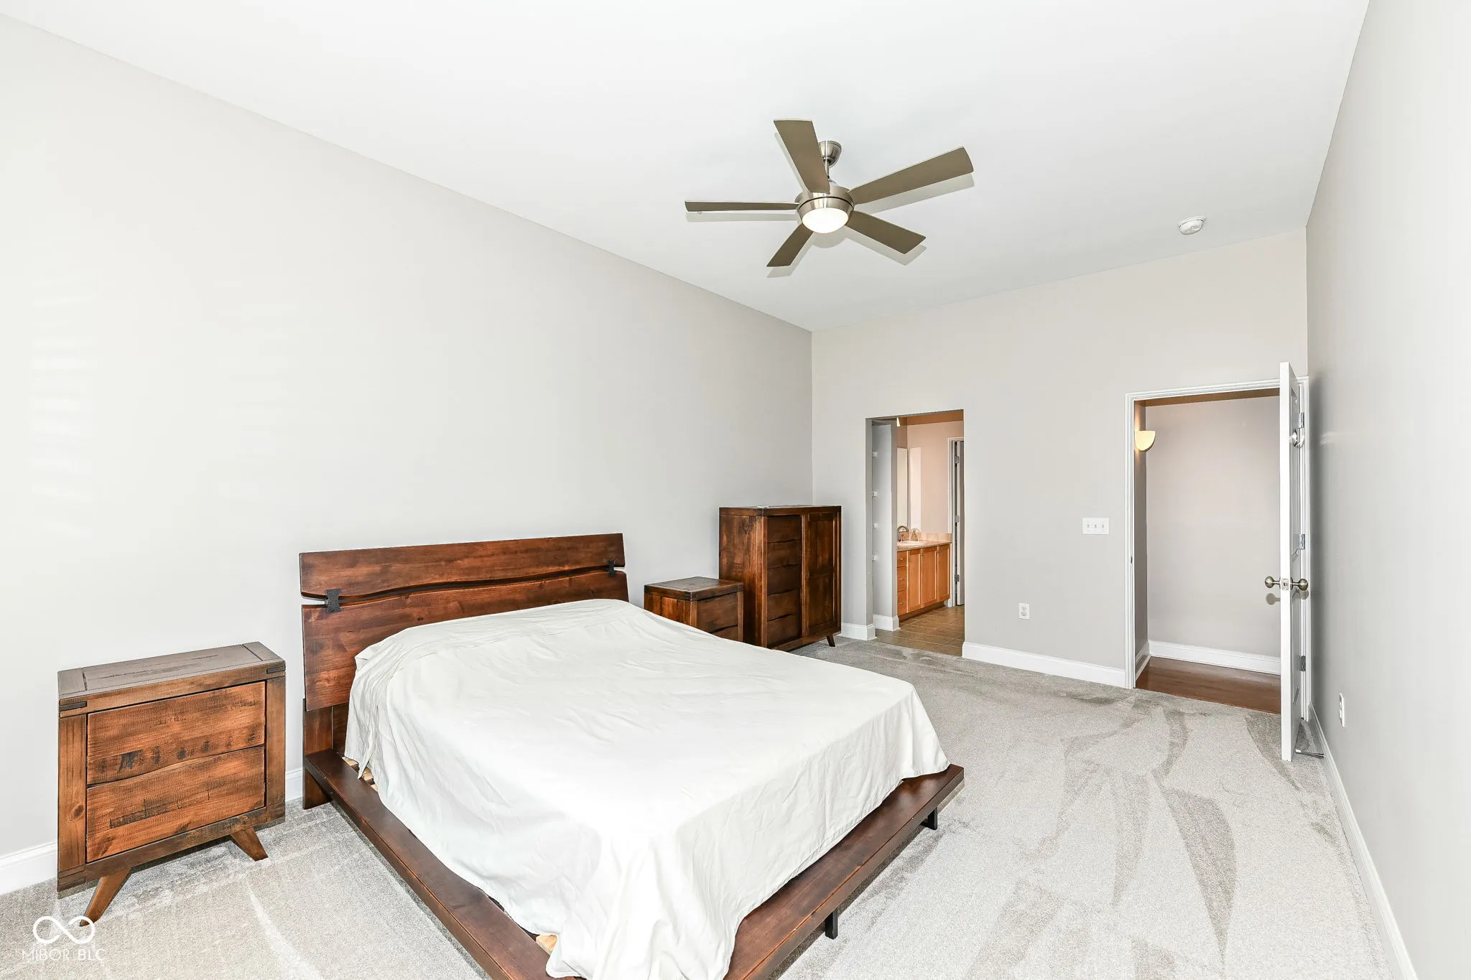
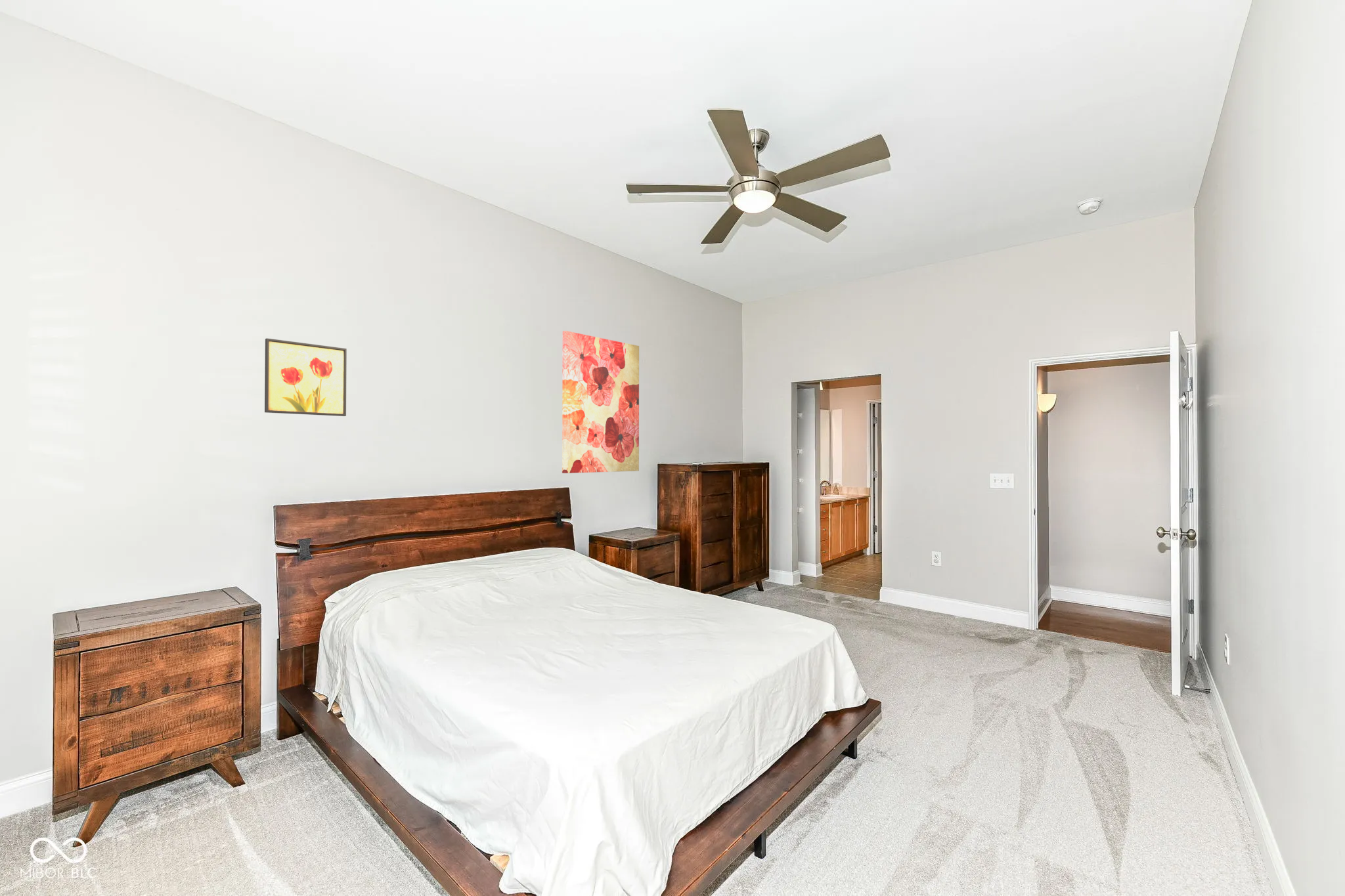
+ wall art (307, 379)
+ wall art (603, 405)
